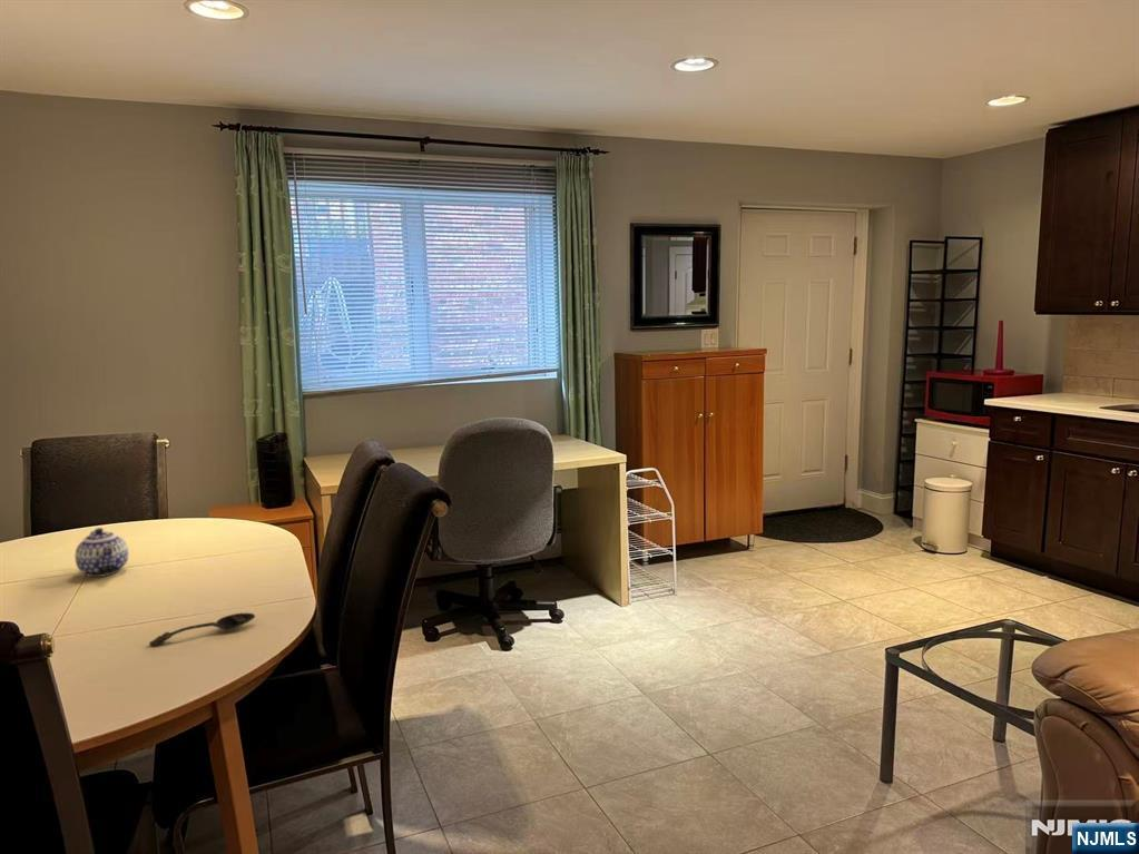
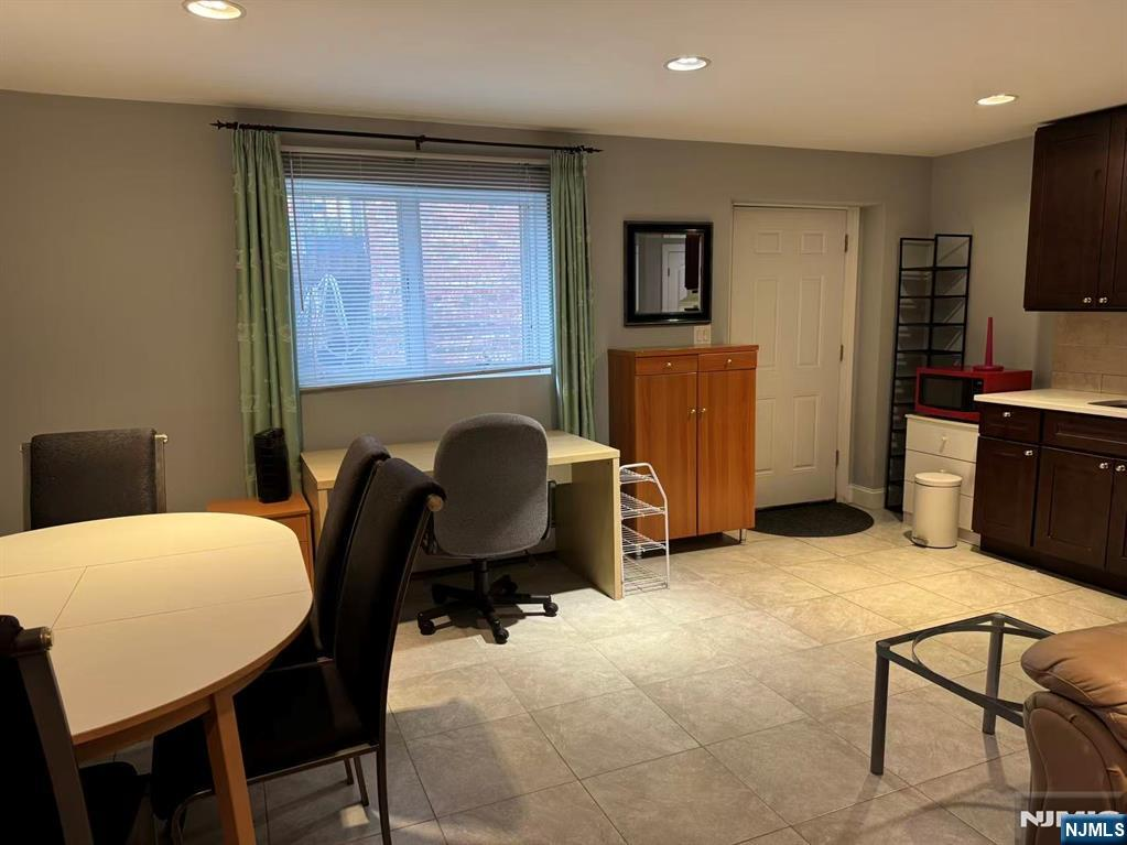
- spoon (203, 626)
- teapot (101, 550)
